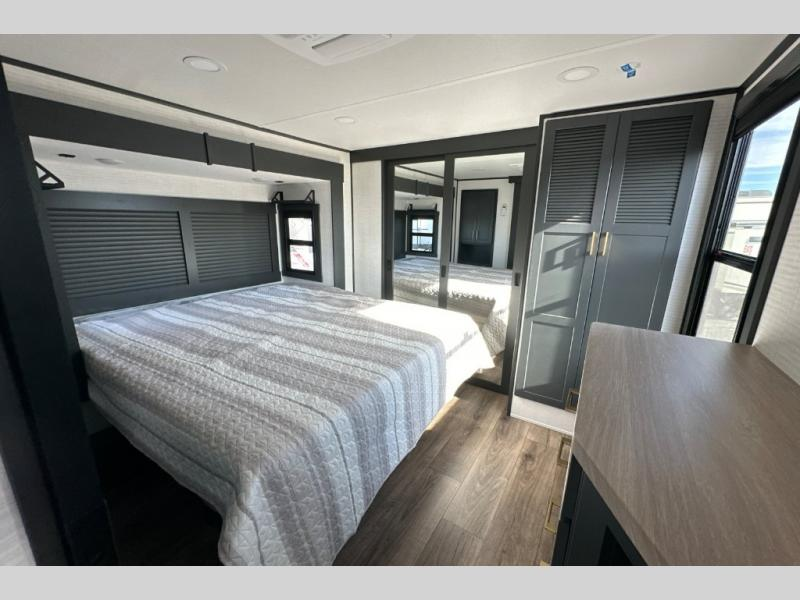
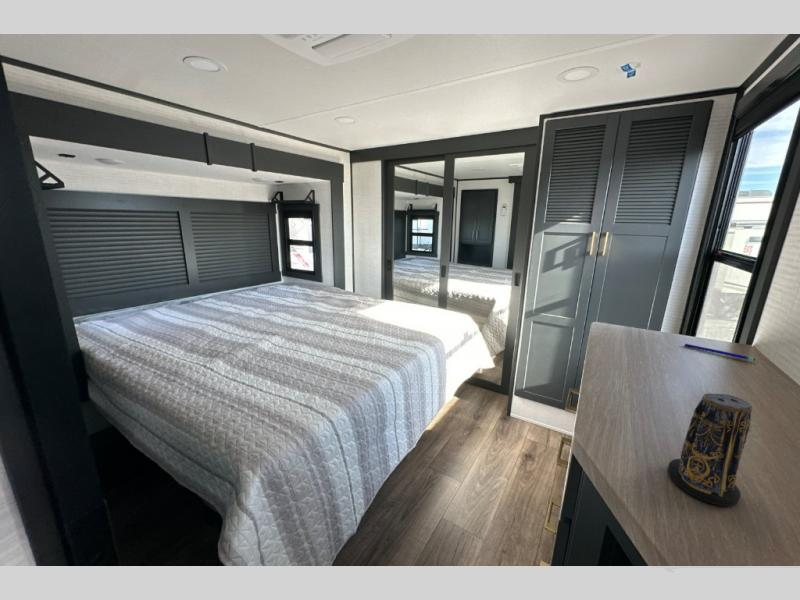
+ candle (713, 442)
+ pen (717, 351)
